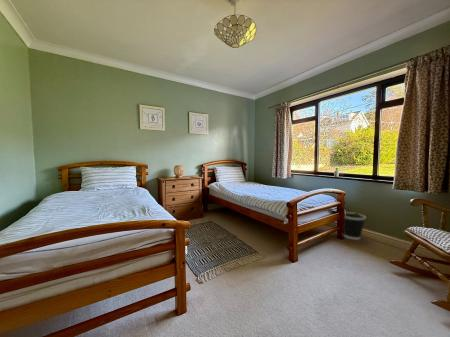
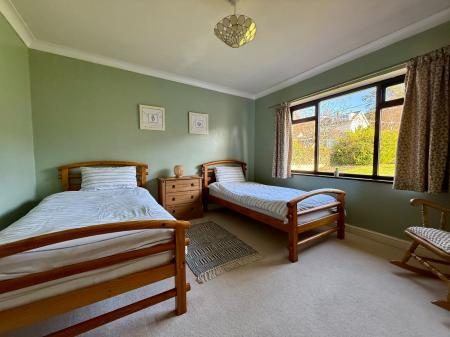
- wastebasket (351, 225)
